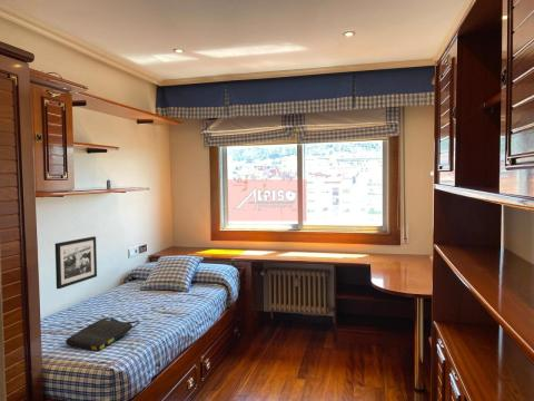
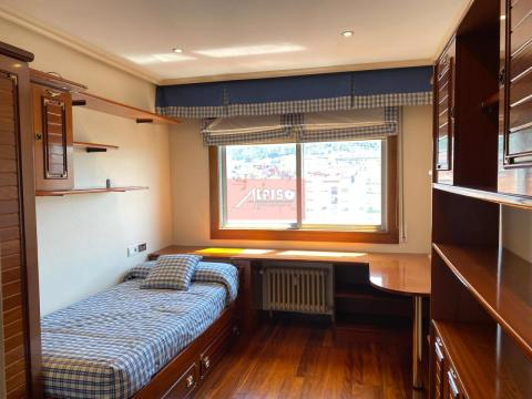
- picture frame (77, 261)
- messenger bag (103, 331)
